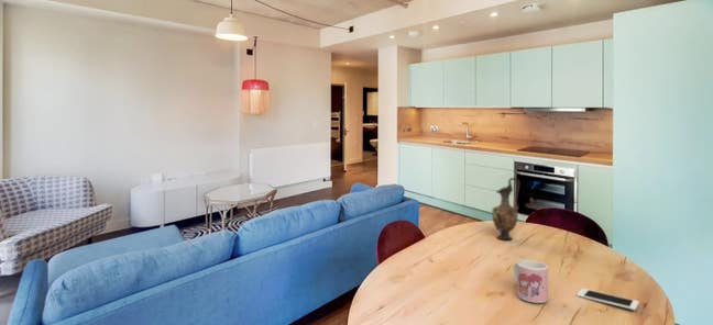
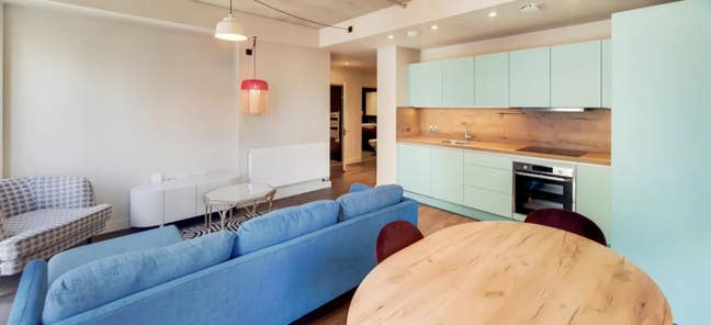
- vase (505, 208)
- mug (528, 279)
- cell phone (606, 298)
